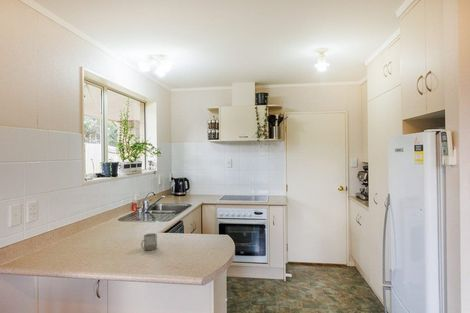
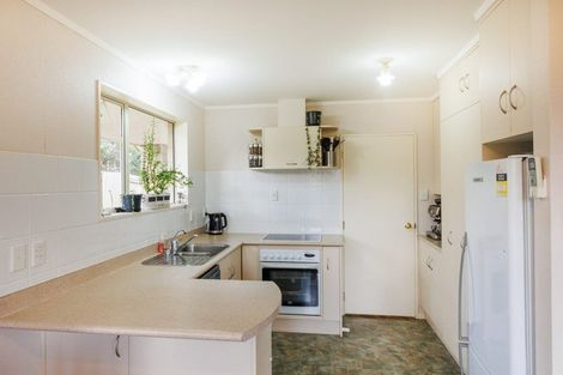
- cup (148, 242)
